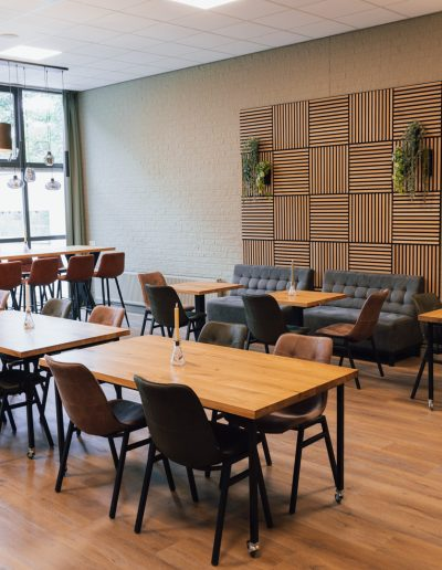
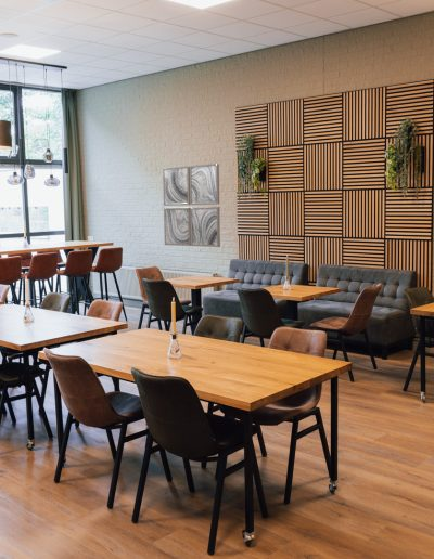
+ wall art (190, 207)
